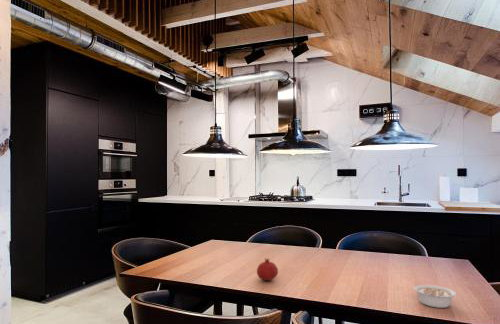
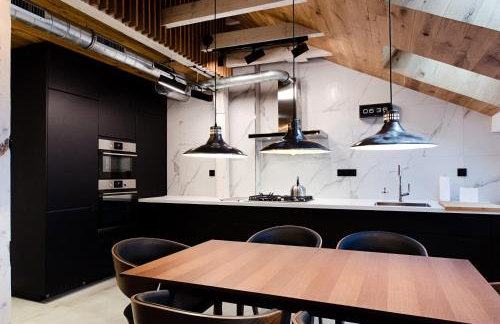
- legume (436, 295)
- fruit (267, 269)
